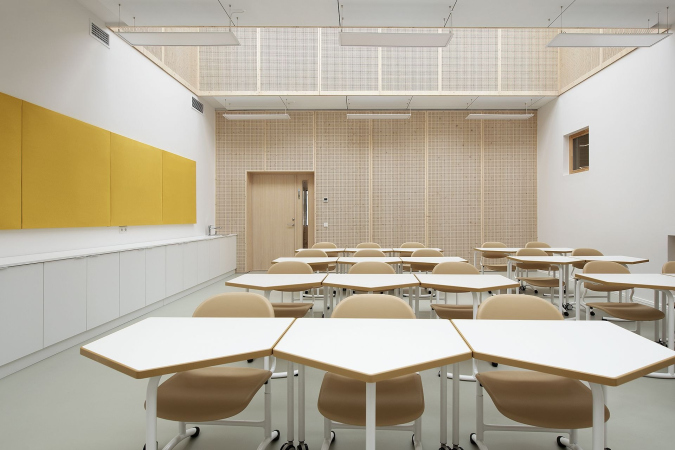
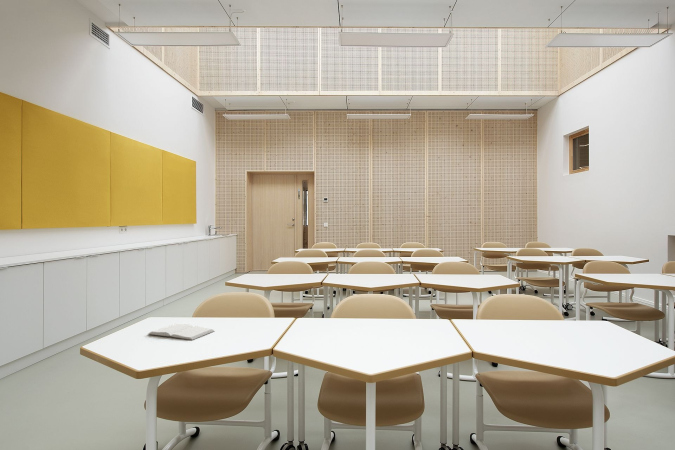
+ book (181, 330)
